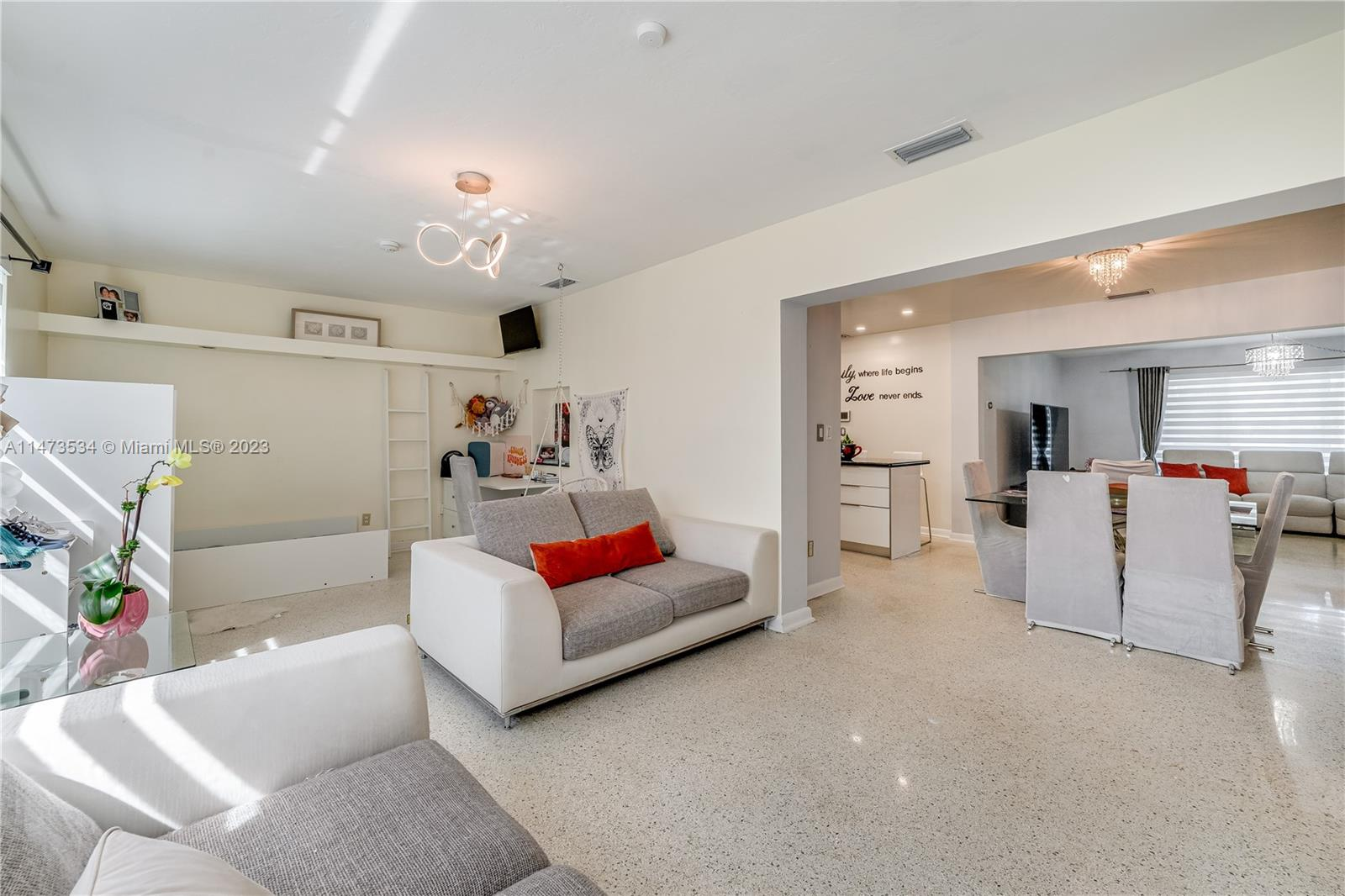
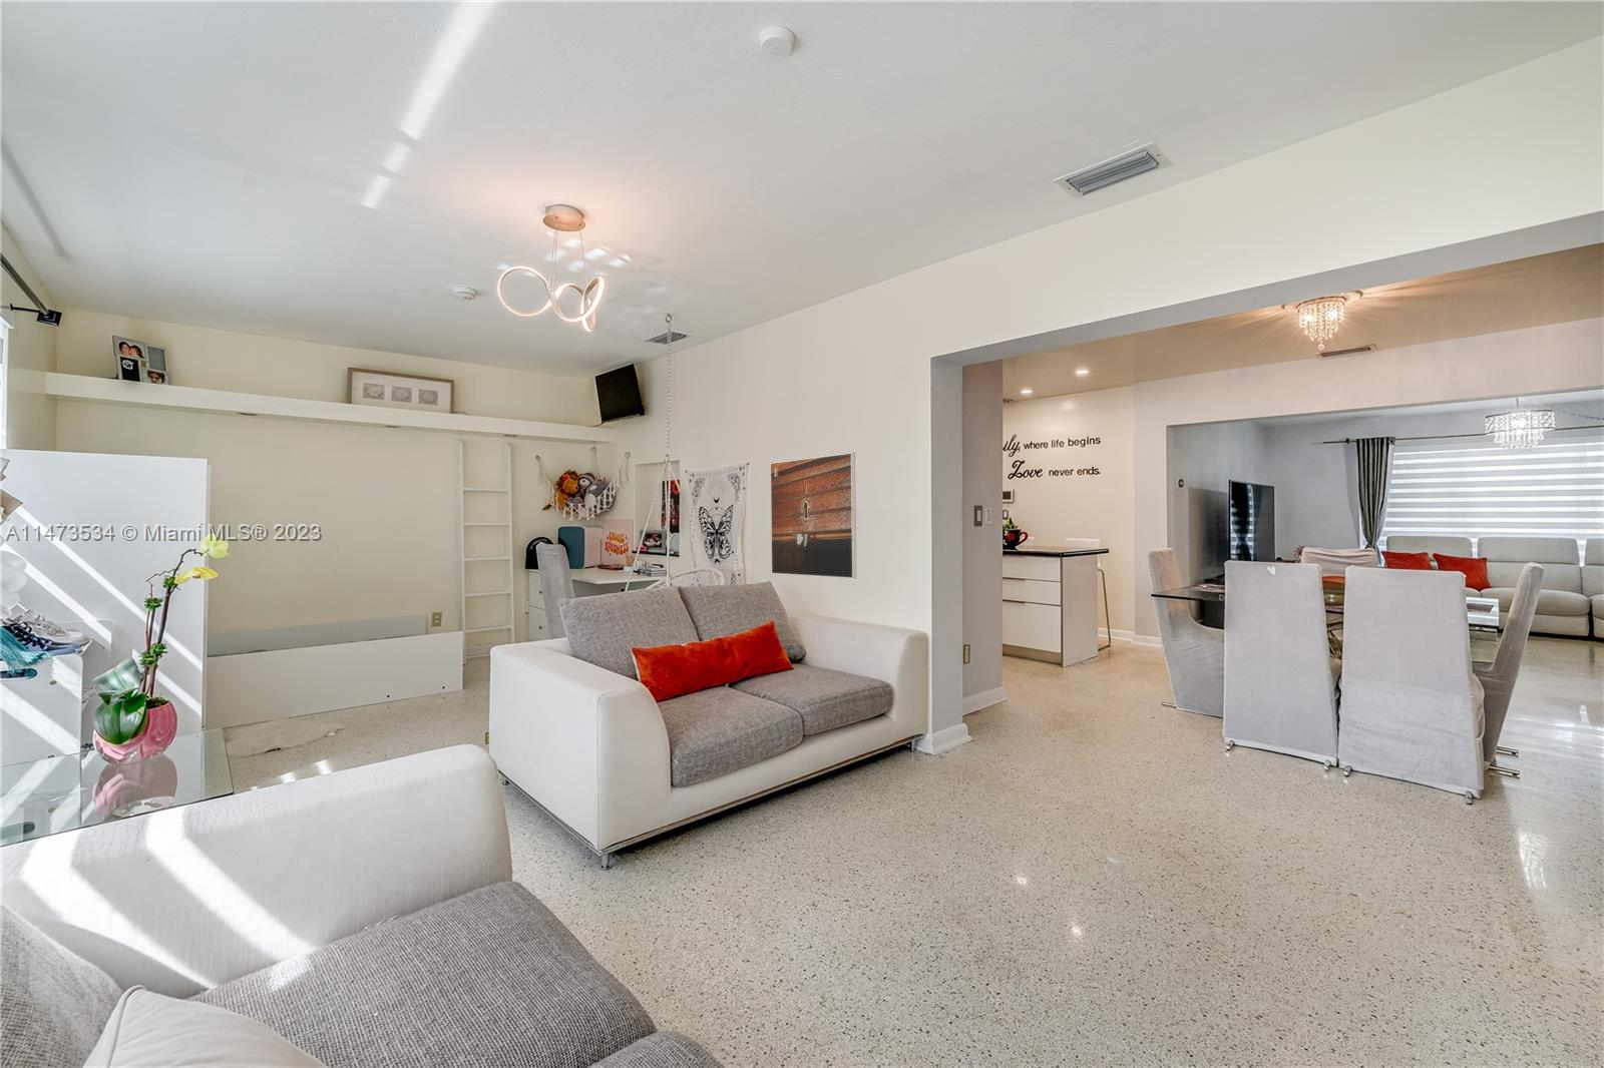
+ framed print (810, 517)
